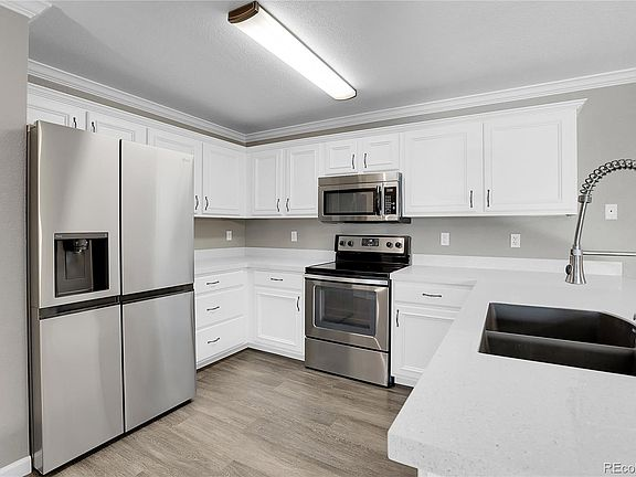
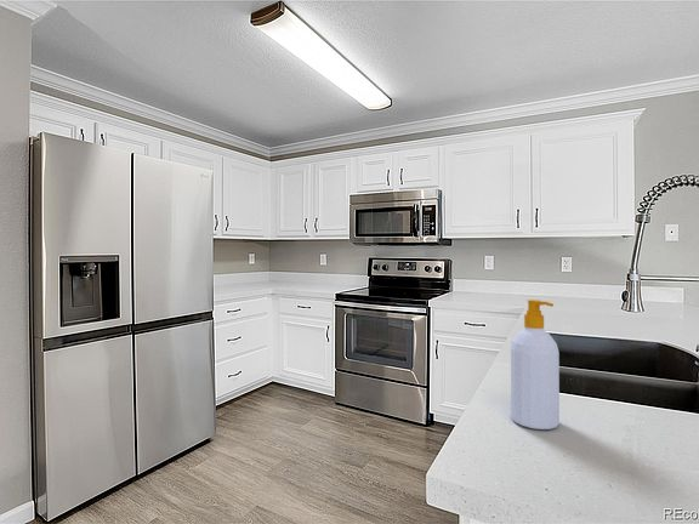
+ soap bottle (535, 360)
